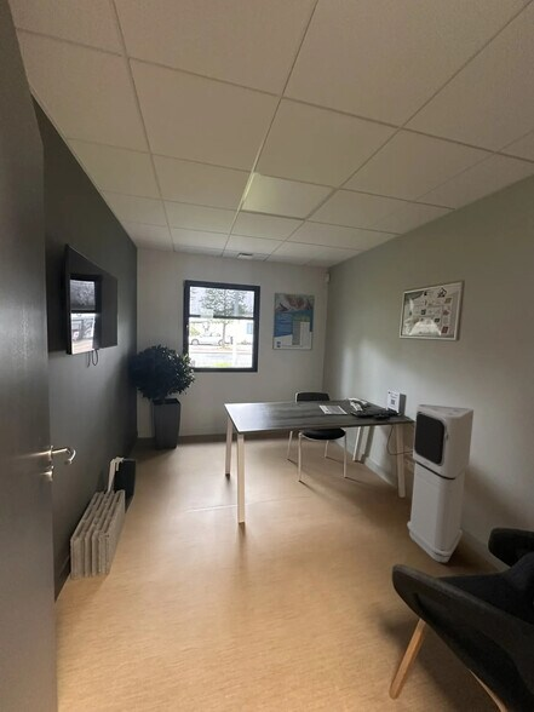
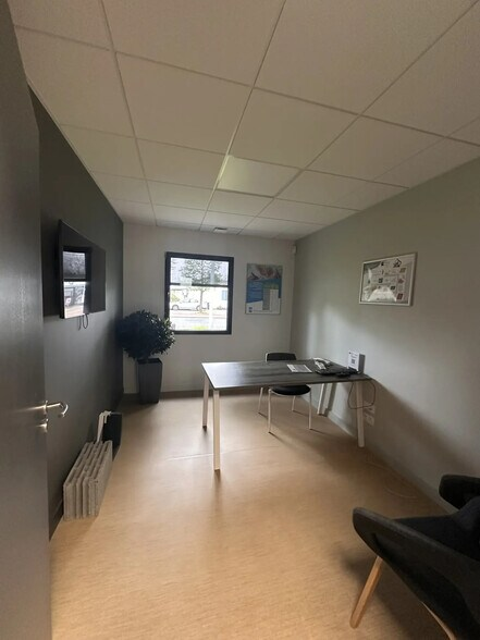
- air purifier (446, 478)
